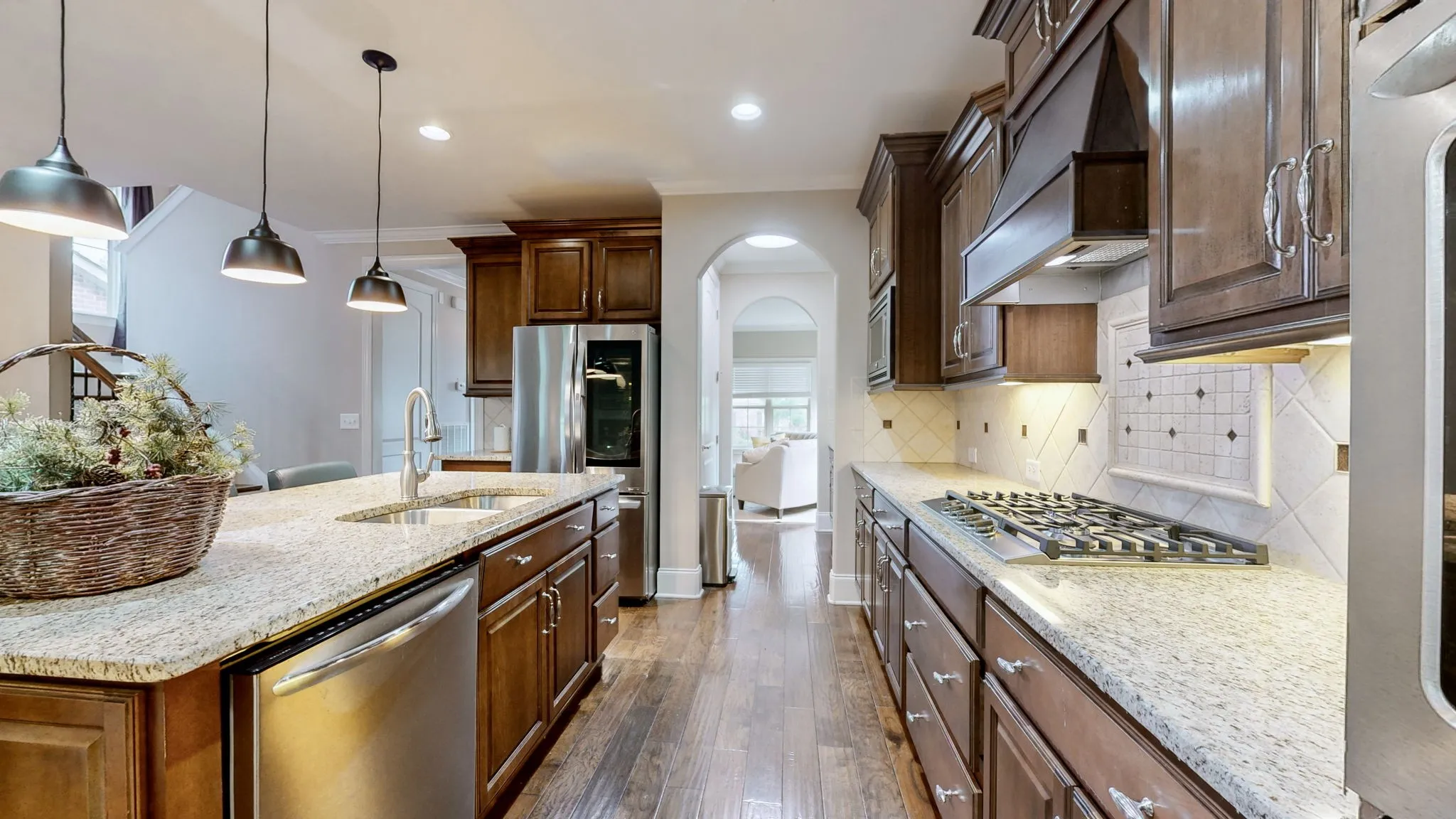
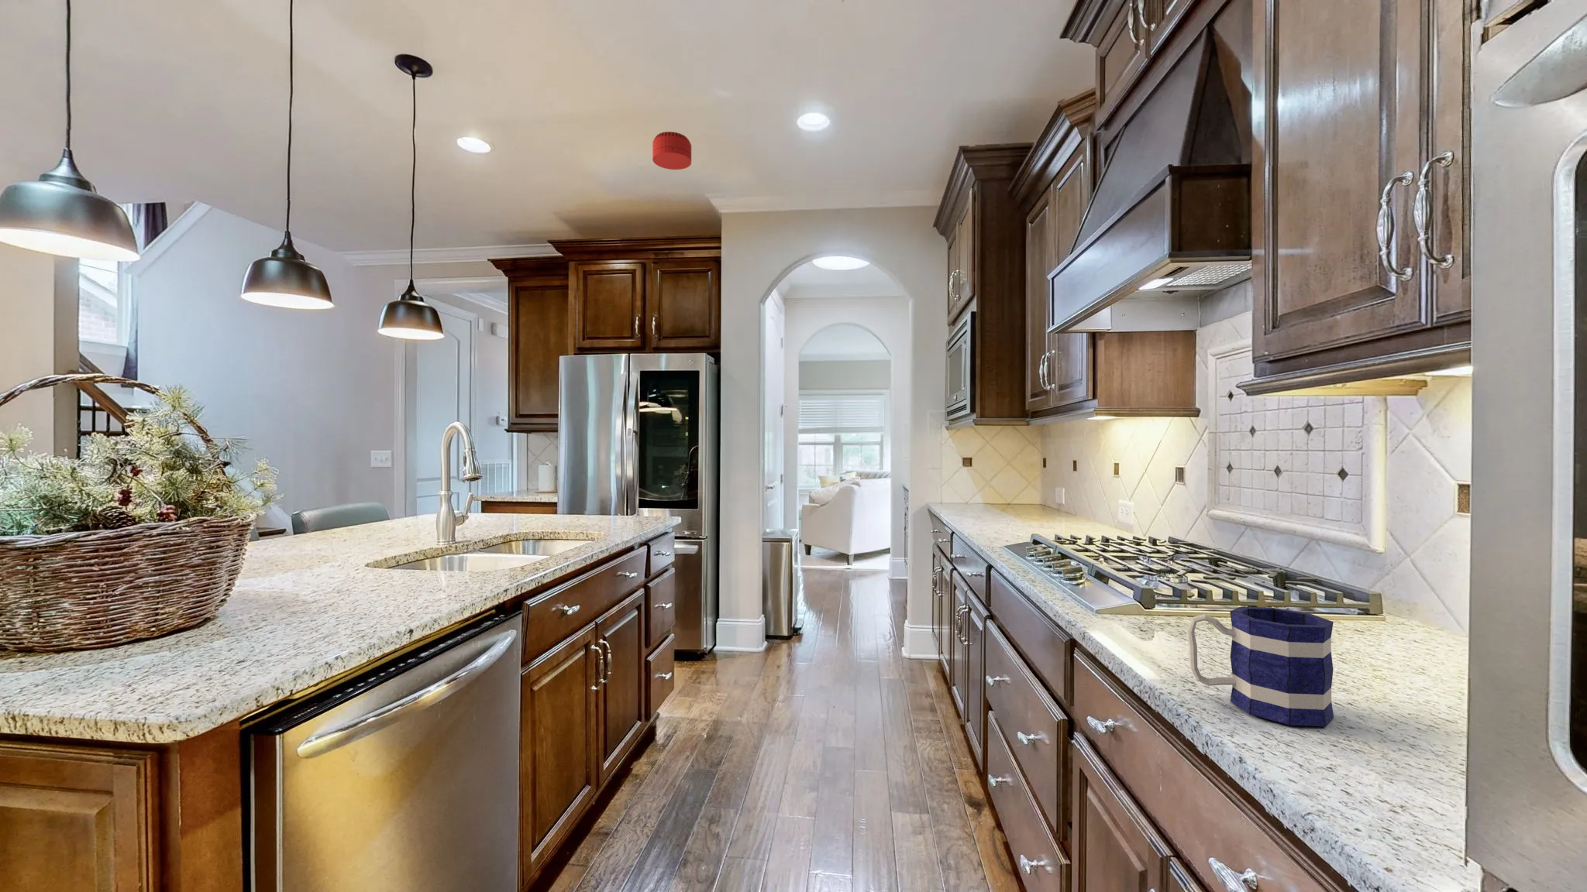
+ smoke detector (671, 149)
+ mug (1257, 660)
